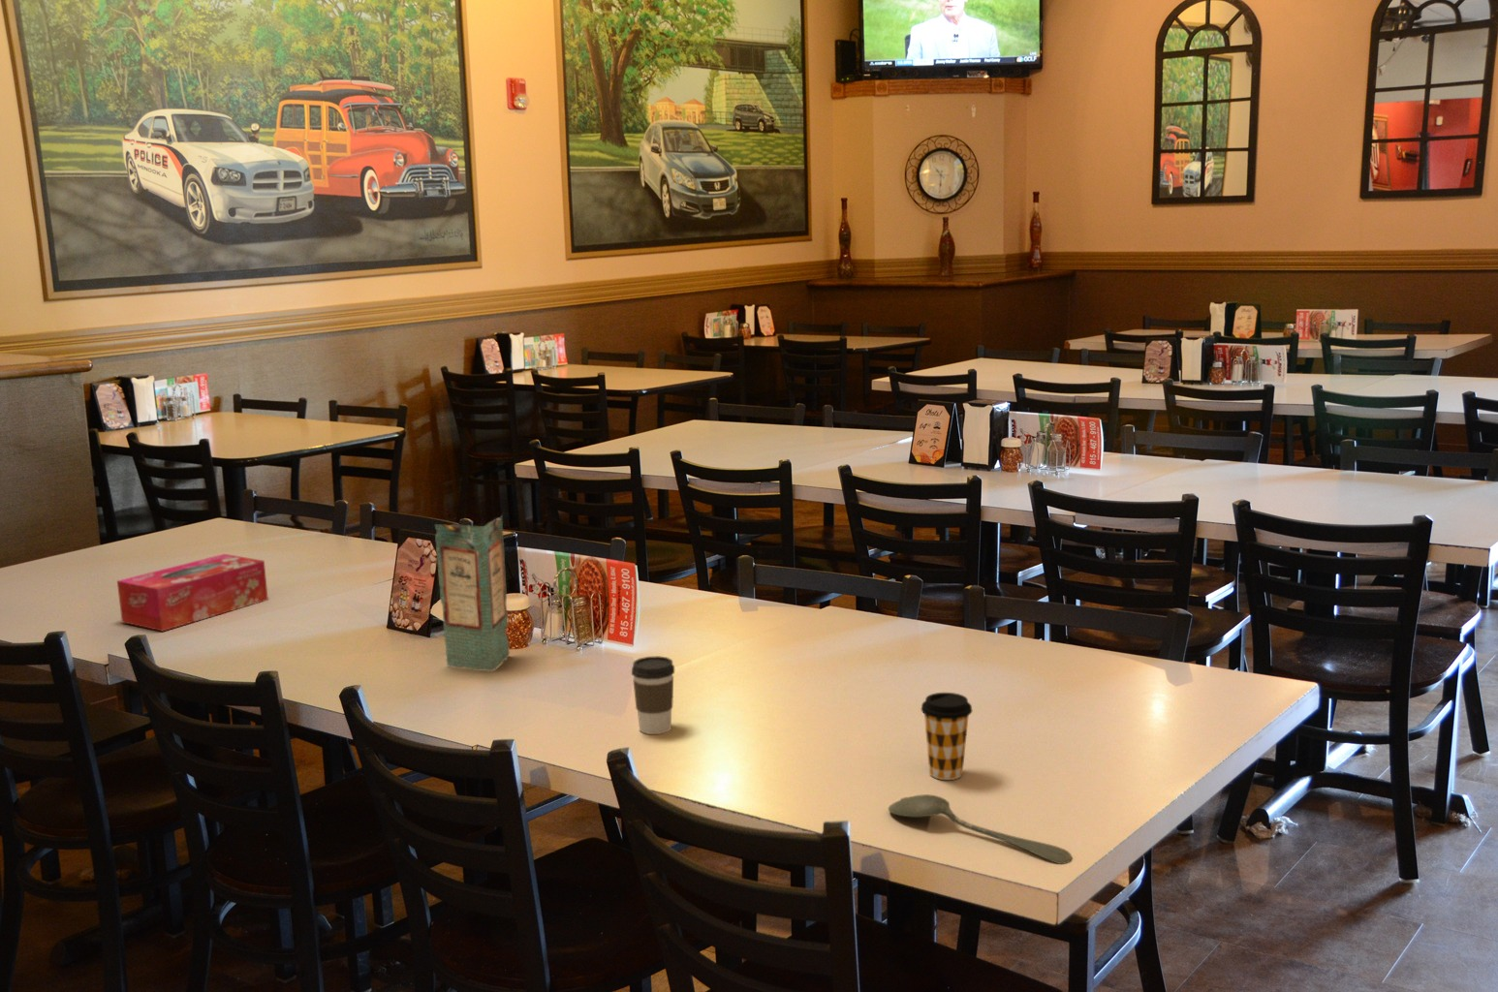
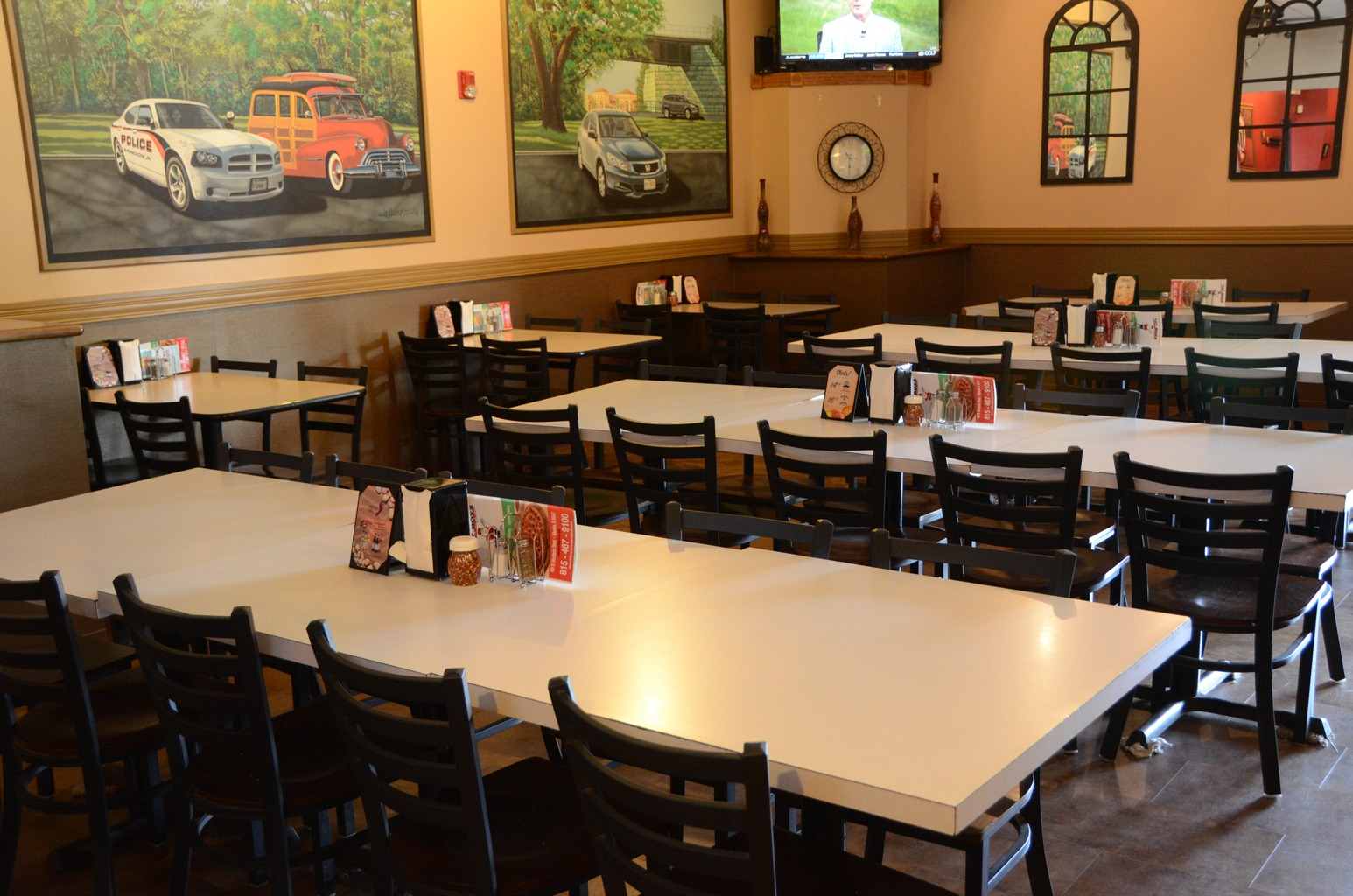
- tissue box (194, 590)
- coffee cup (654, 695)
- spoon (975, 826)
- coffee cup (946, 736)
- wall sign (473, 592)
